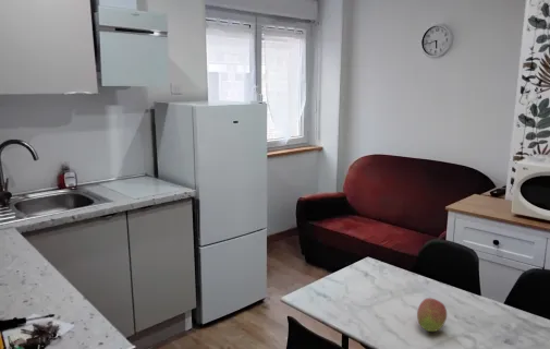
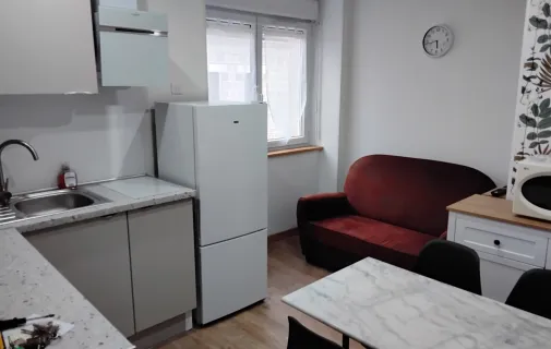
- fruit (431, 314)
